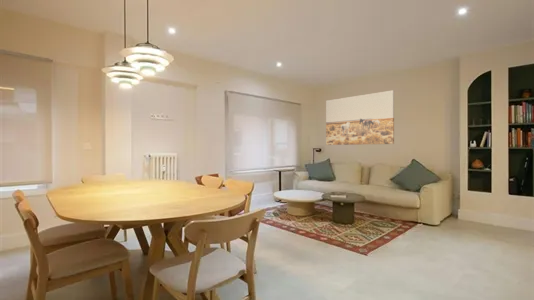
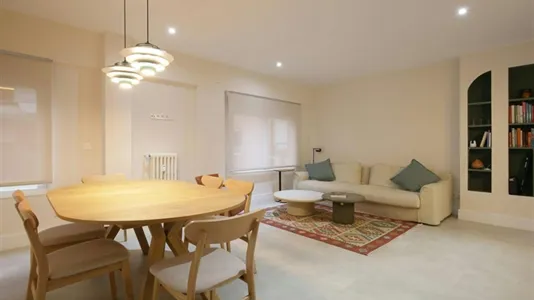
- wall art (356, 120)
